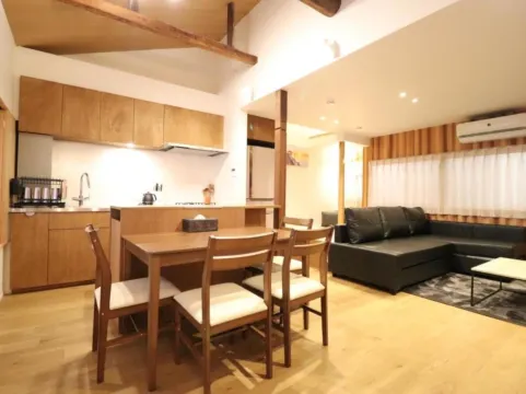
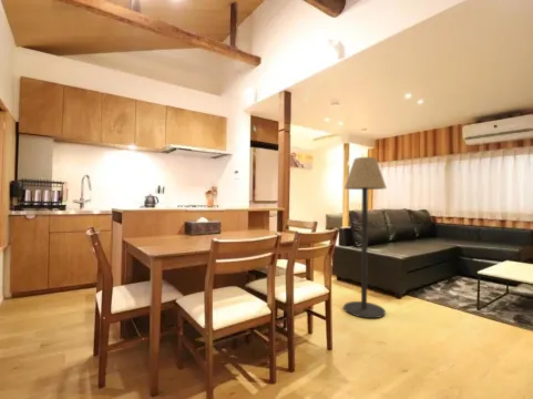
+ floor lamp (363, 234)
